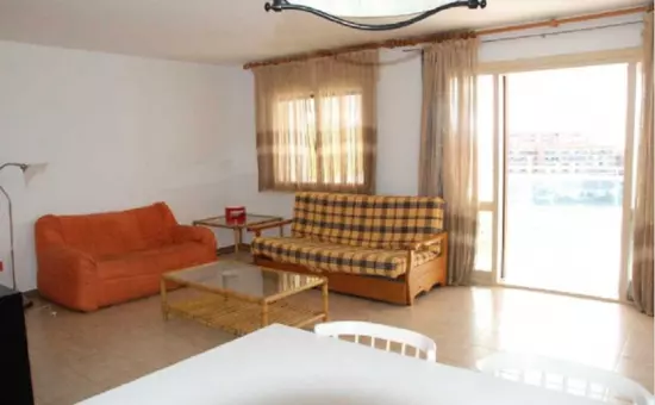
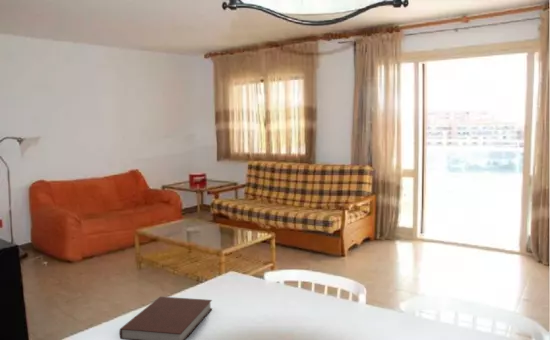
+ notebook (169, 318)
